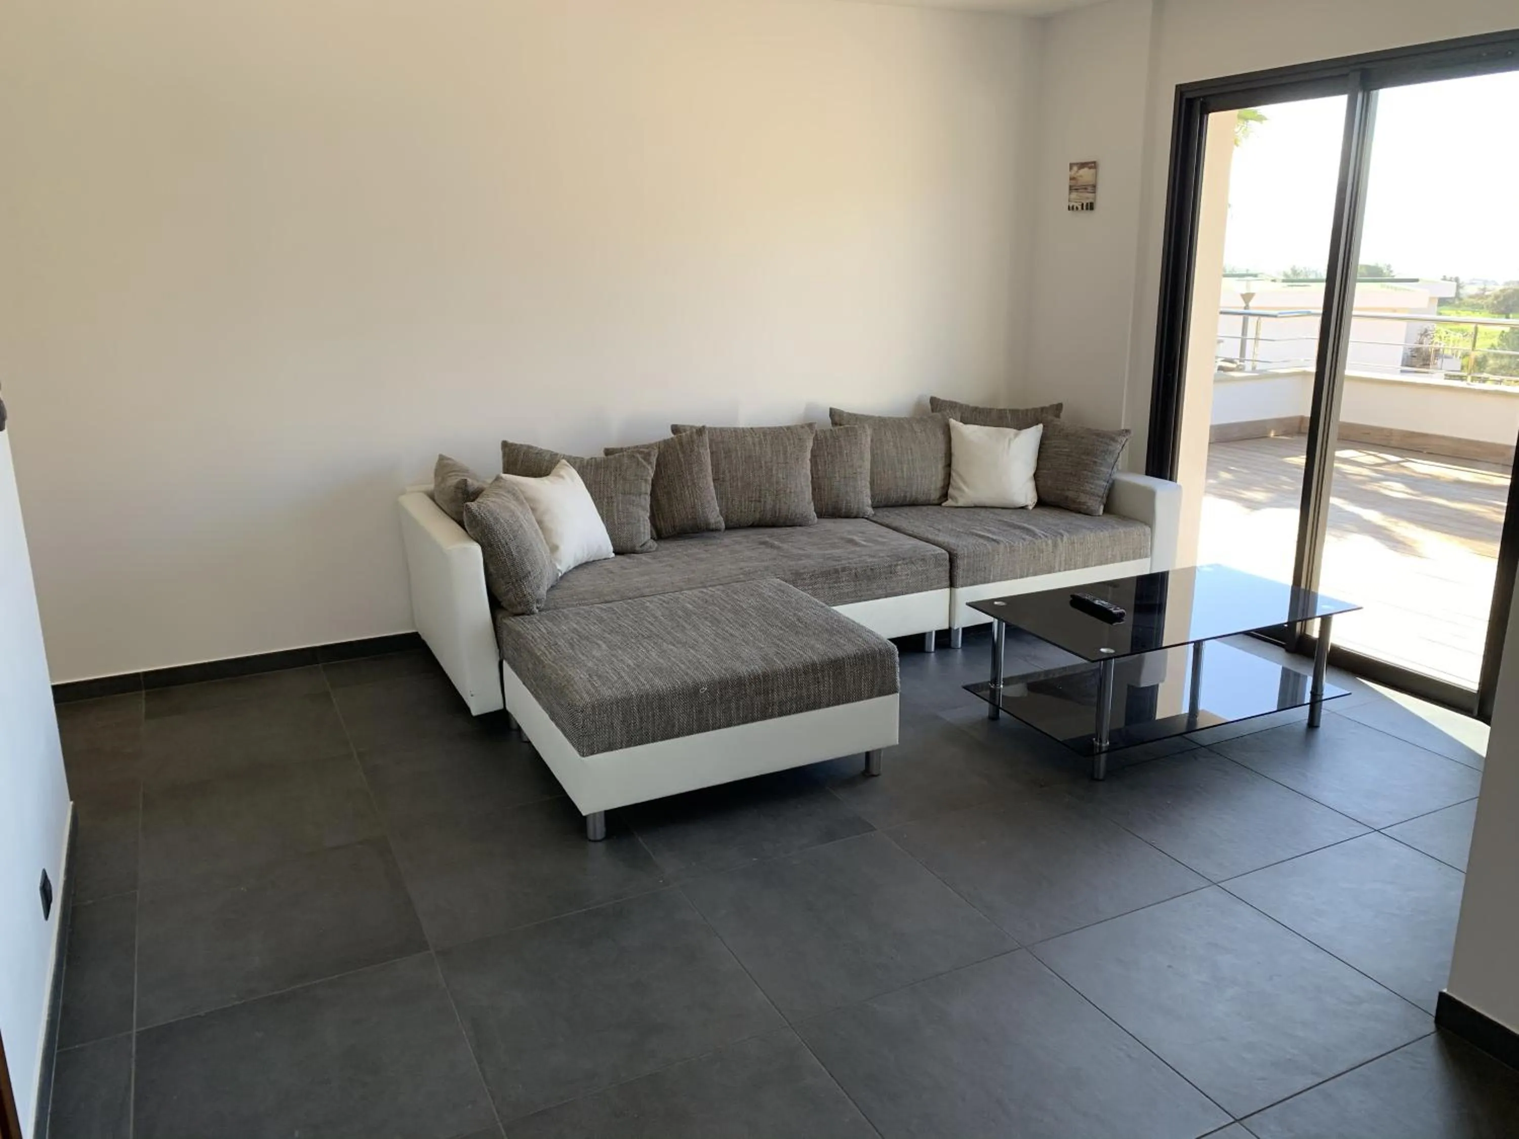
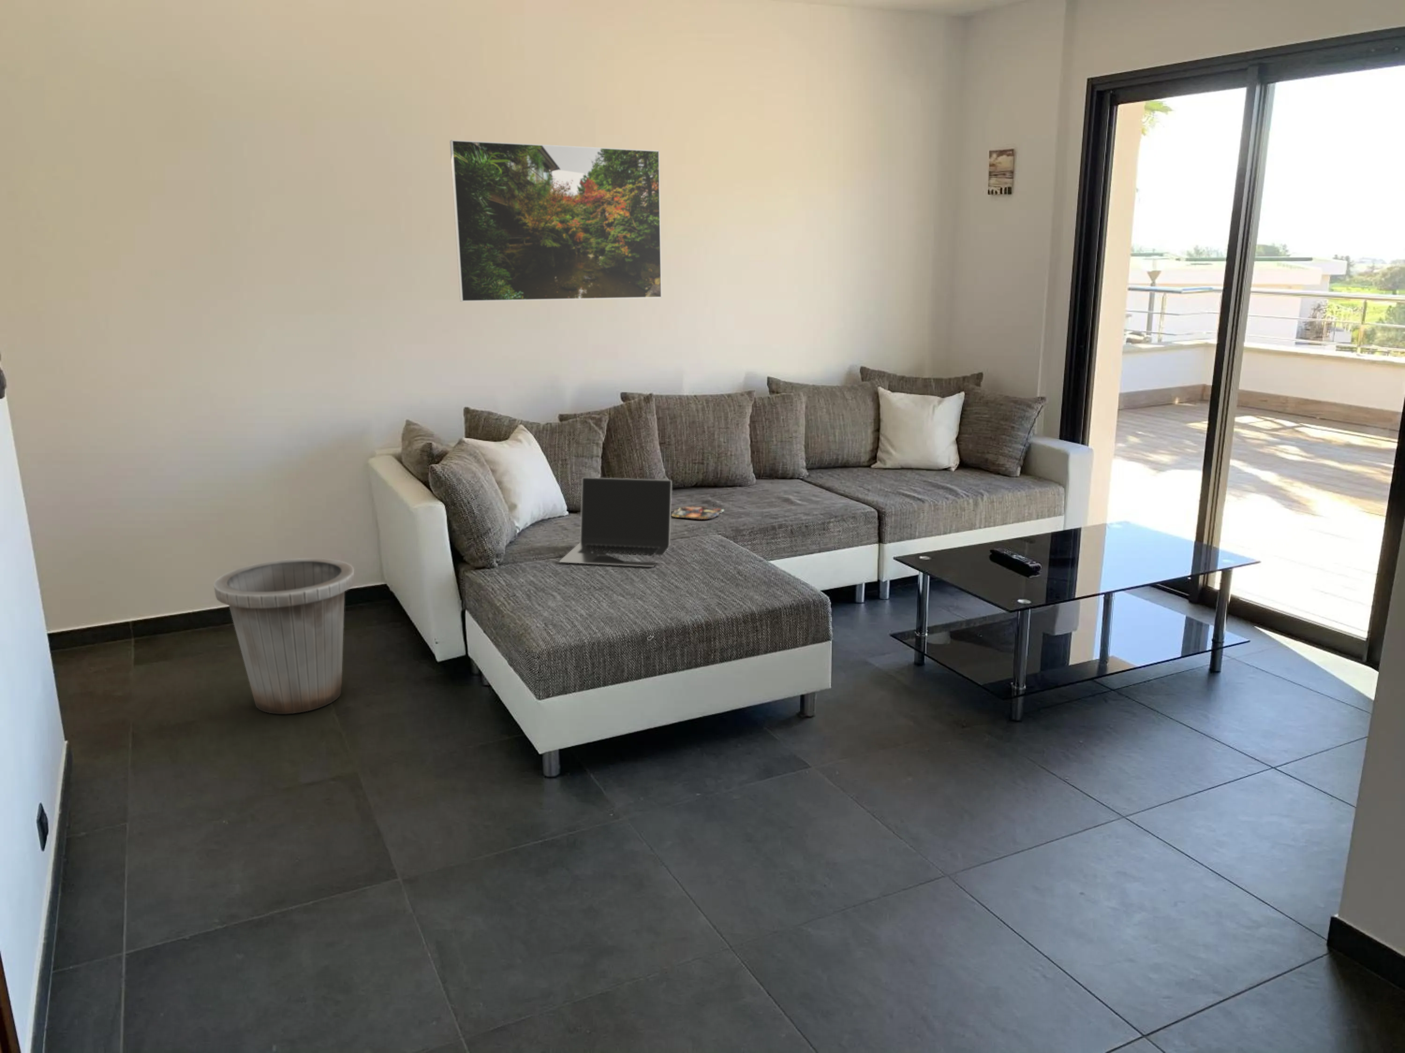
+ trash can (292, 637)
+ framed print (562, 223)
+ magazine (698, 511)
+ laptop (616, 520)
